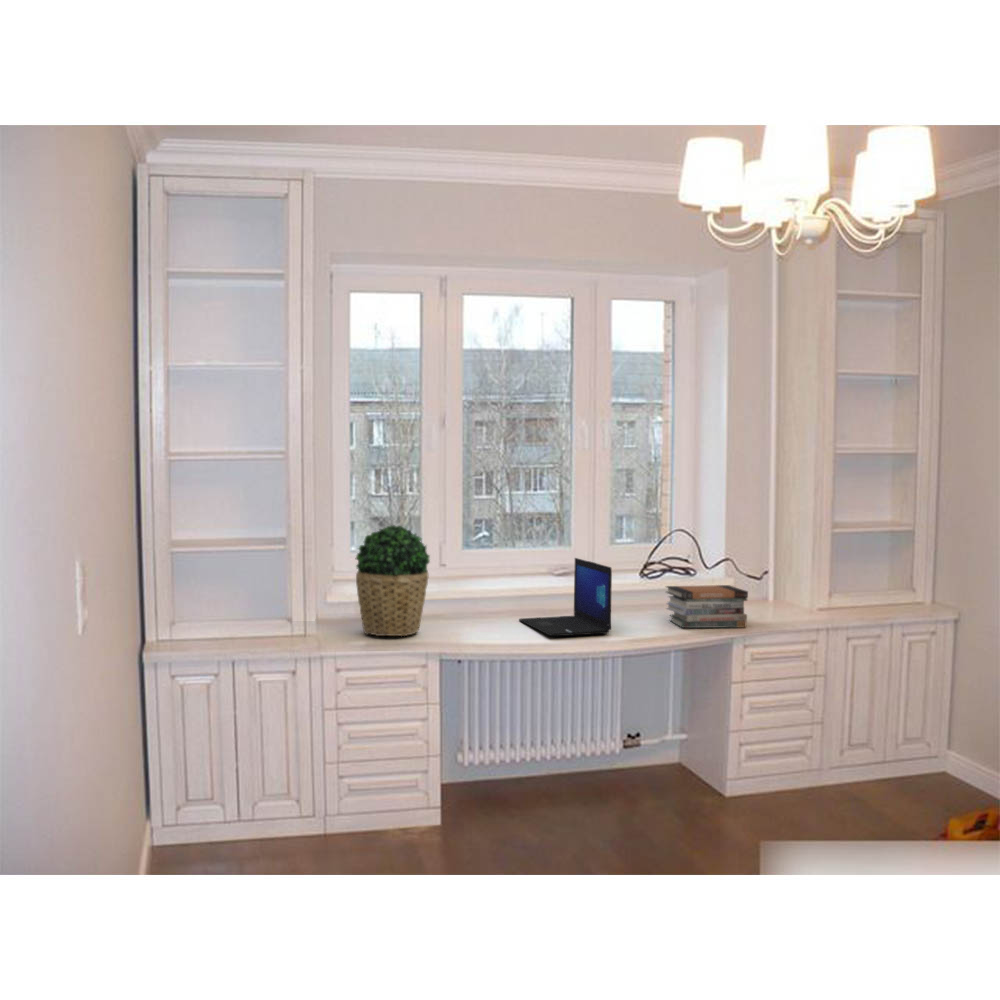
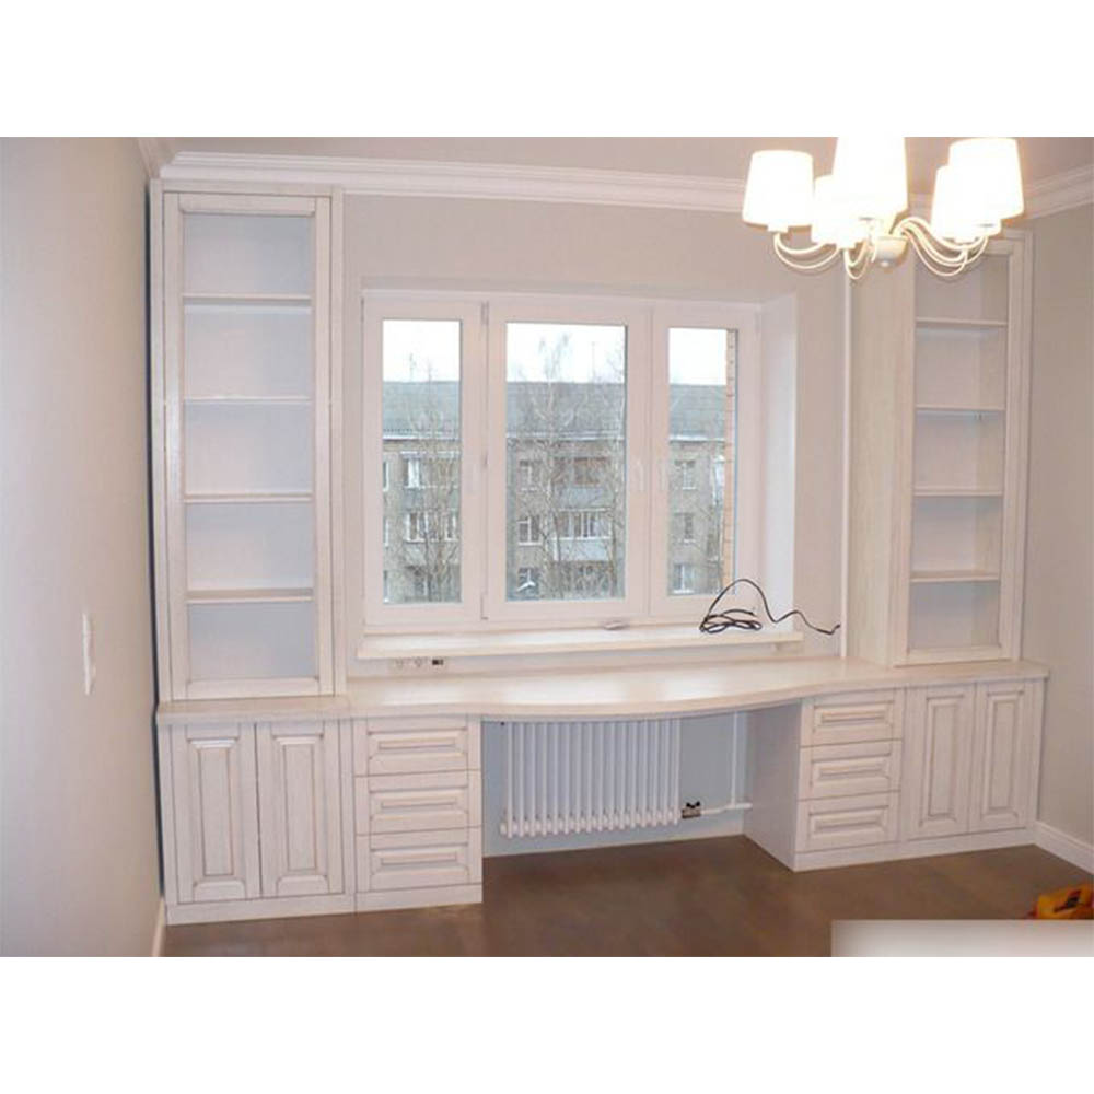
- laptop (574, 595)
- book stack (705, 606)
- potted plant (392, 579)
